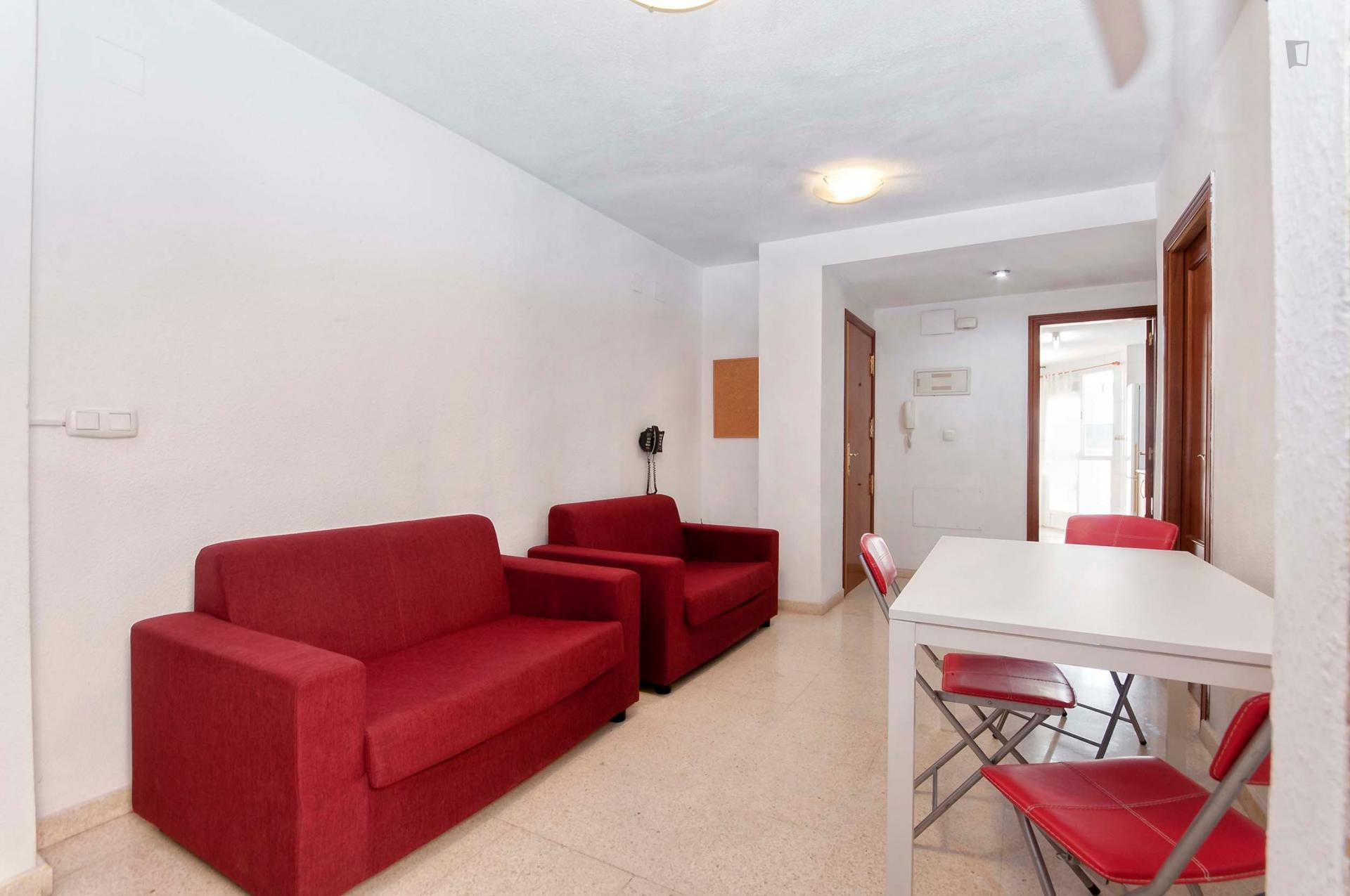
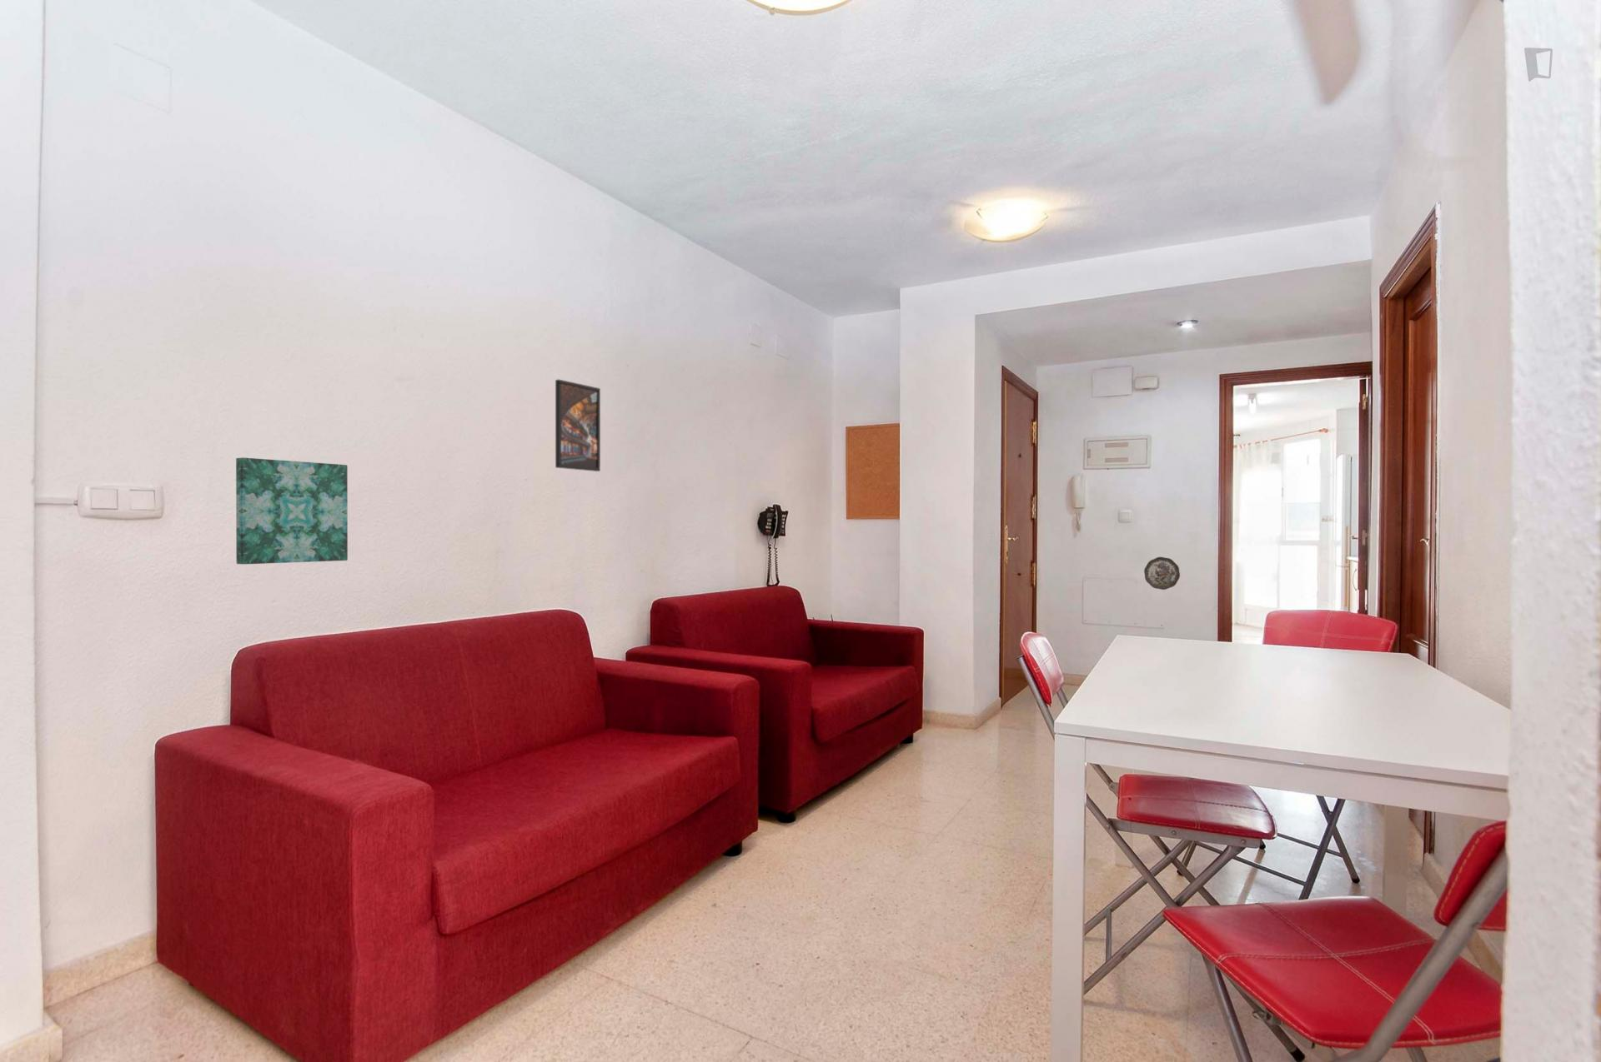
+ decorative plate (1161, 572)
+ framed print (578, 427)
+ wall art (294, 511)
